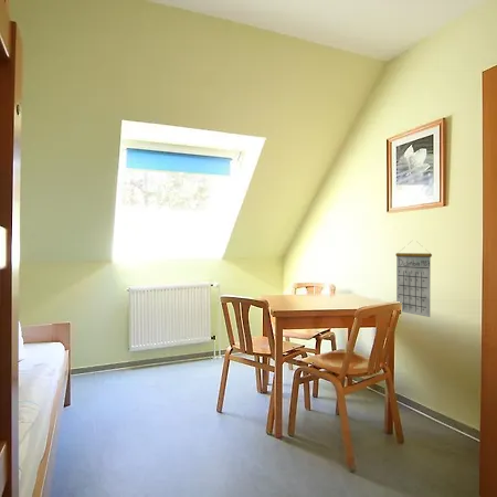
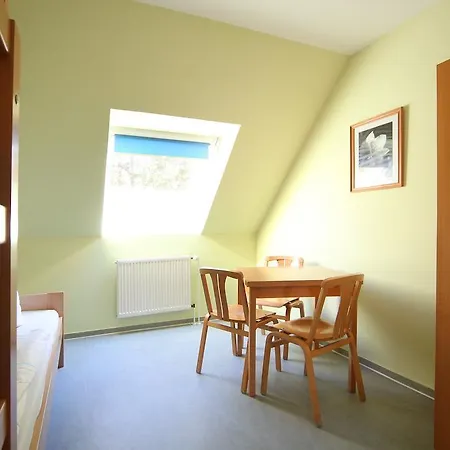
- calendar (412, 276)
